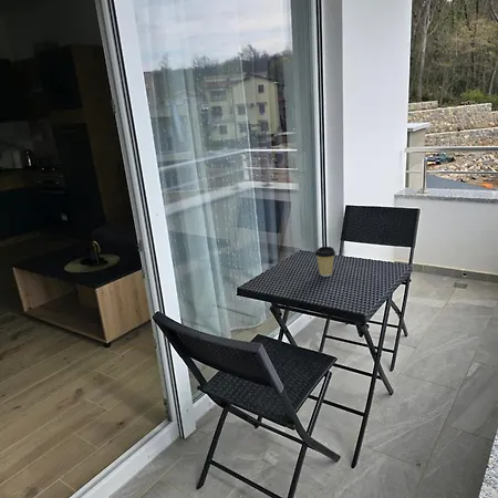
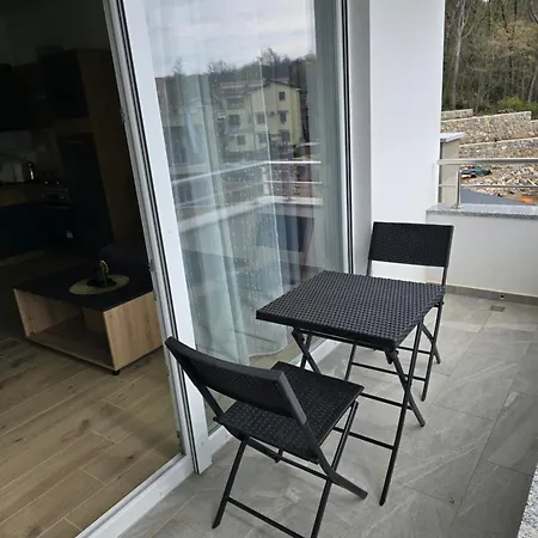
- coffee cup (325, 261)
